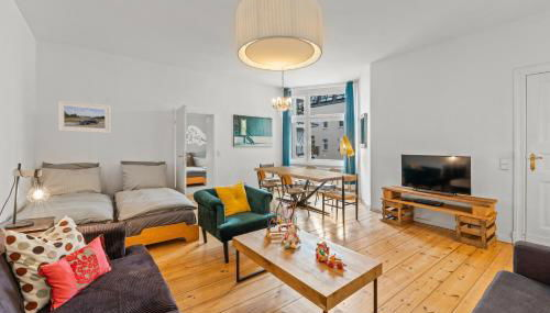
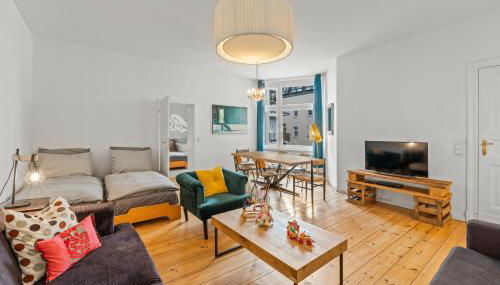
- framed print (85, 118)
